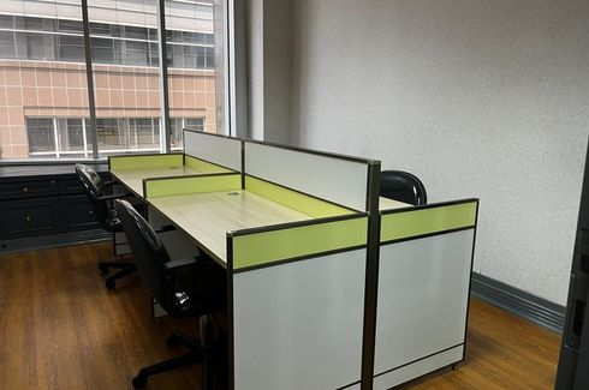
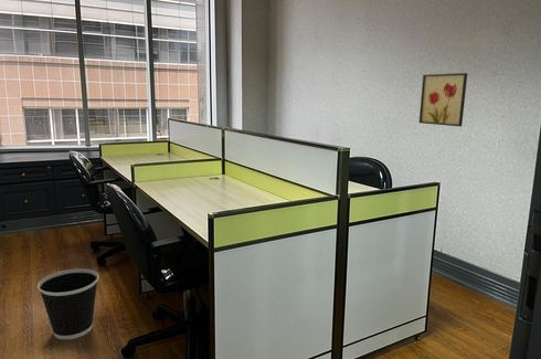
+ wastebasket (71, 305)
+ wall art (442, 99)
